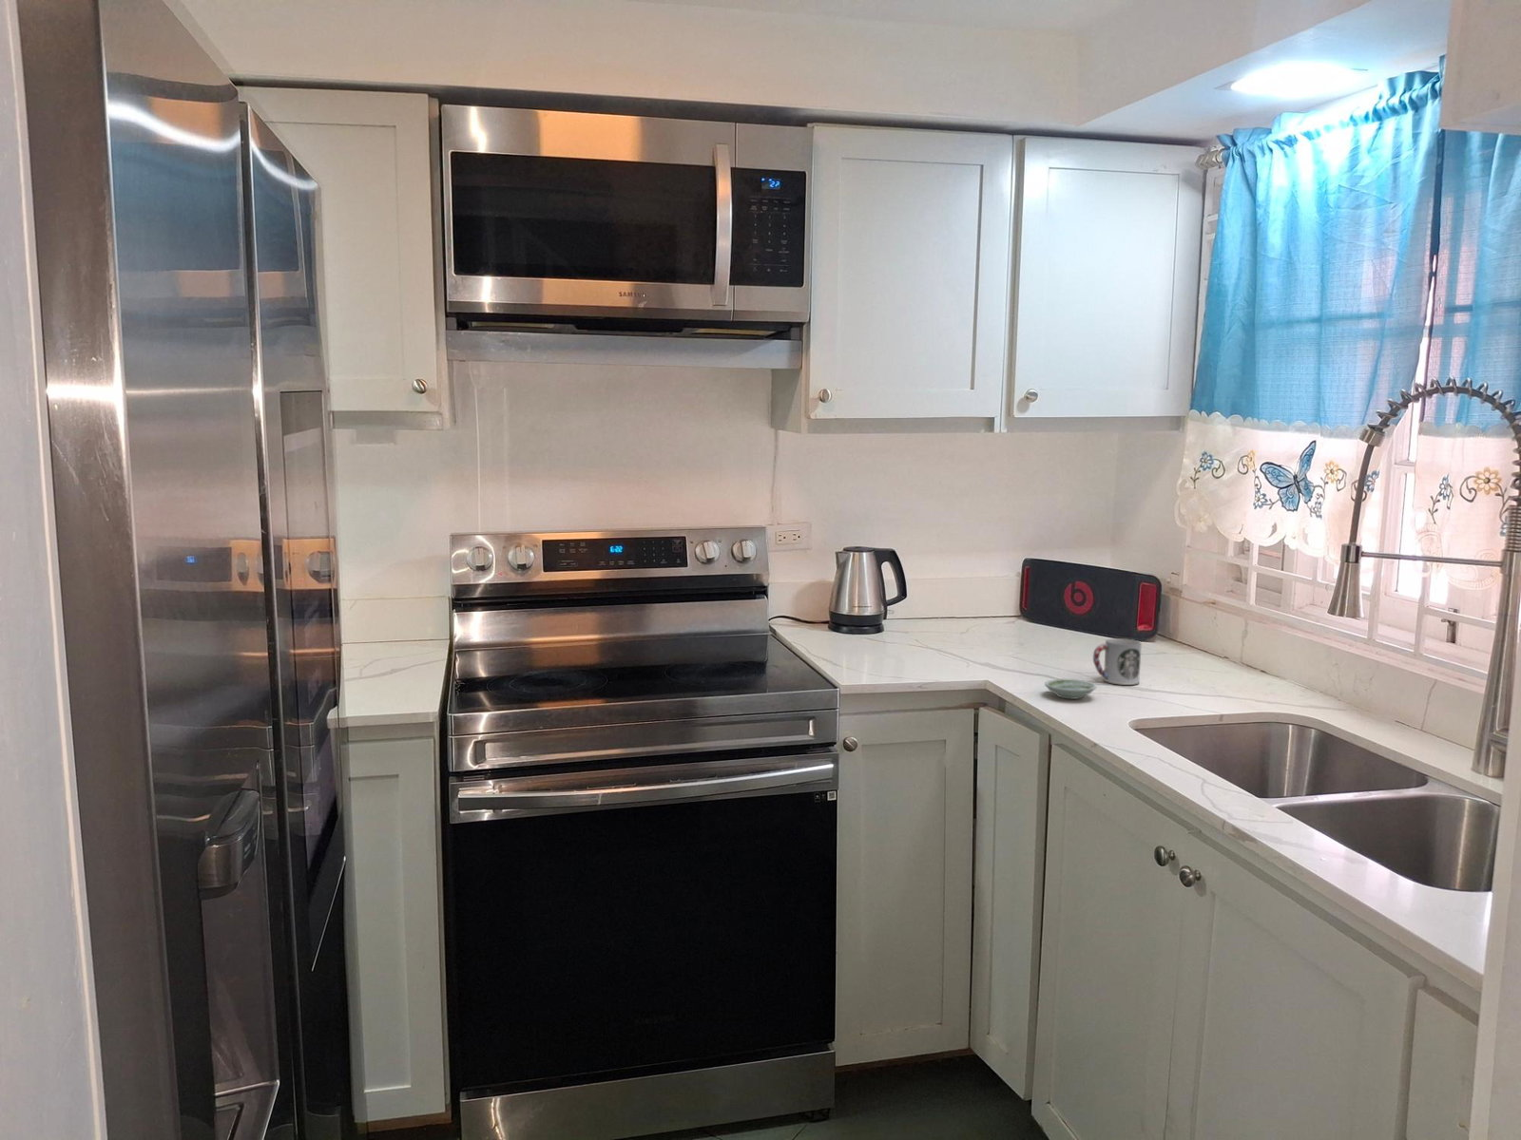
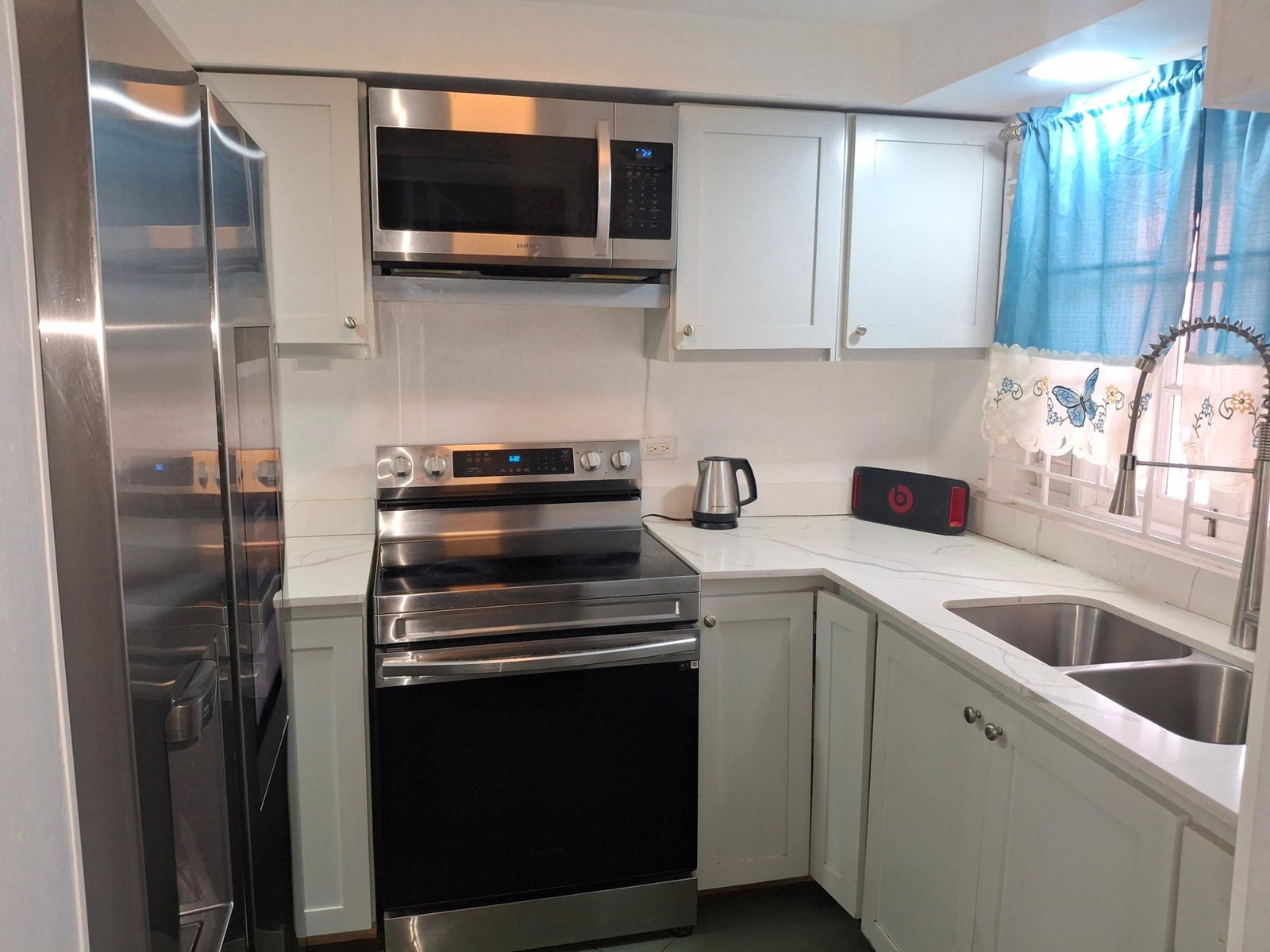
- saucer (1069, 690)
- cup (1115, 661)
